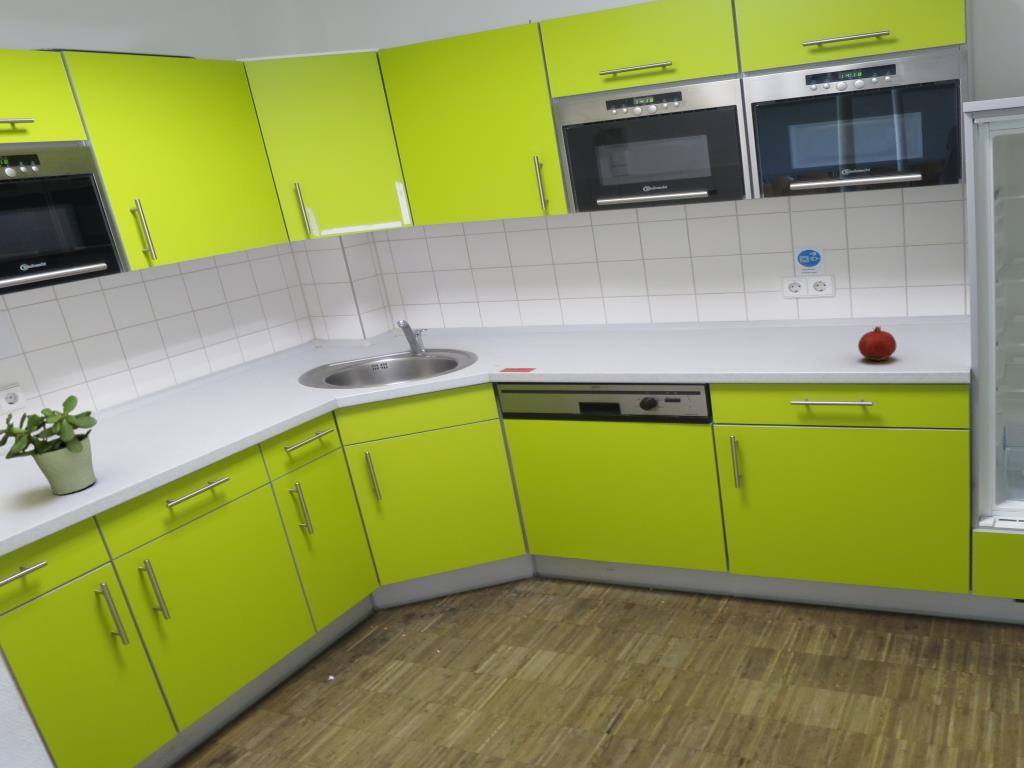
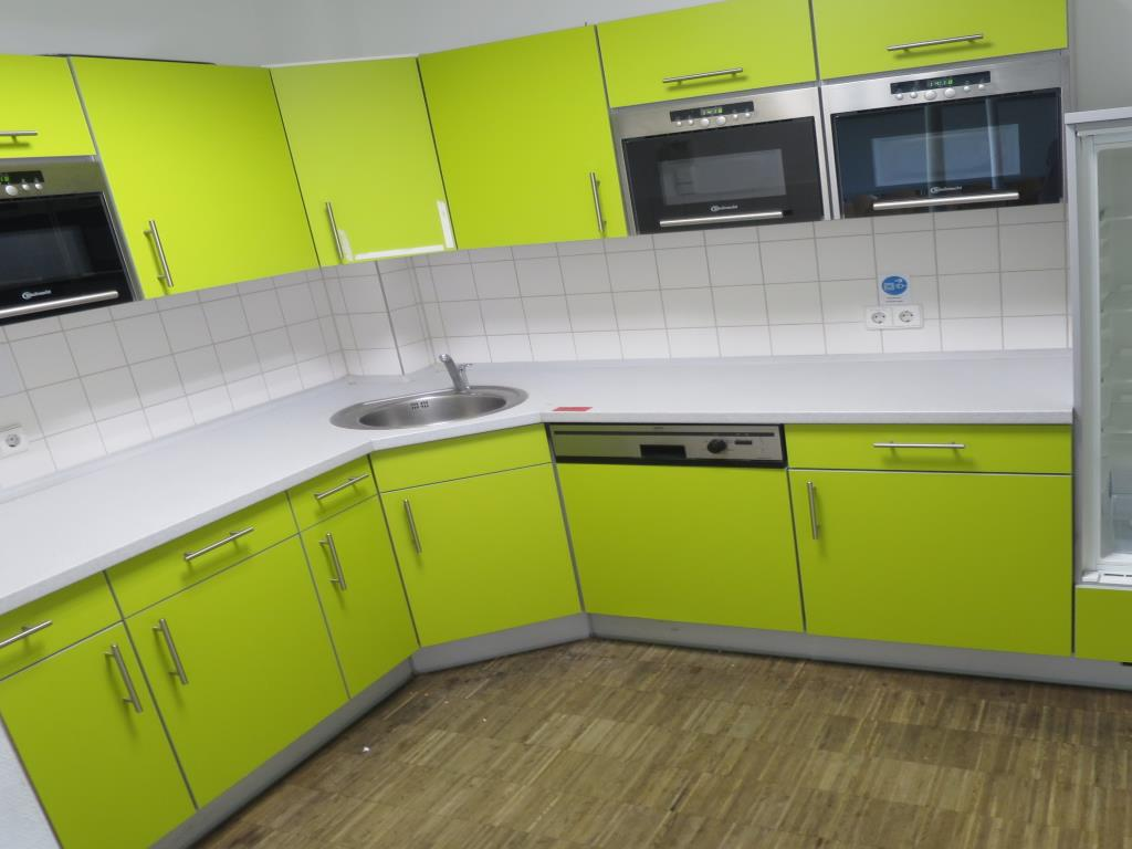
- fruit (877, 342)
- potted plant (53, 448)
